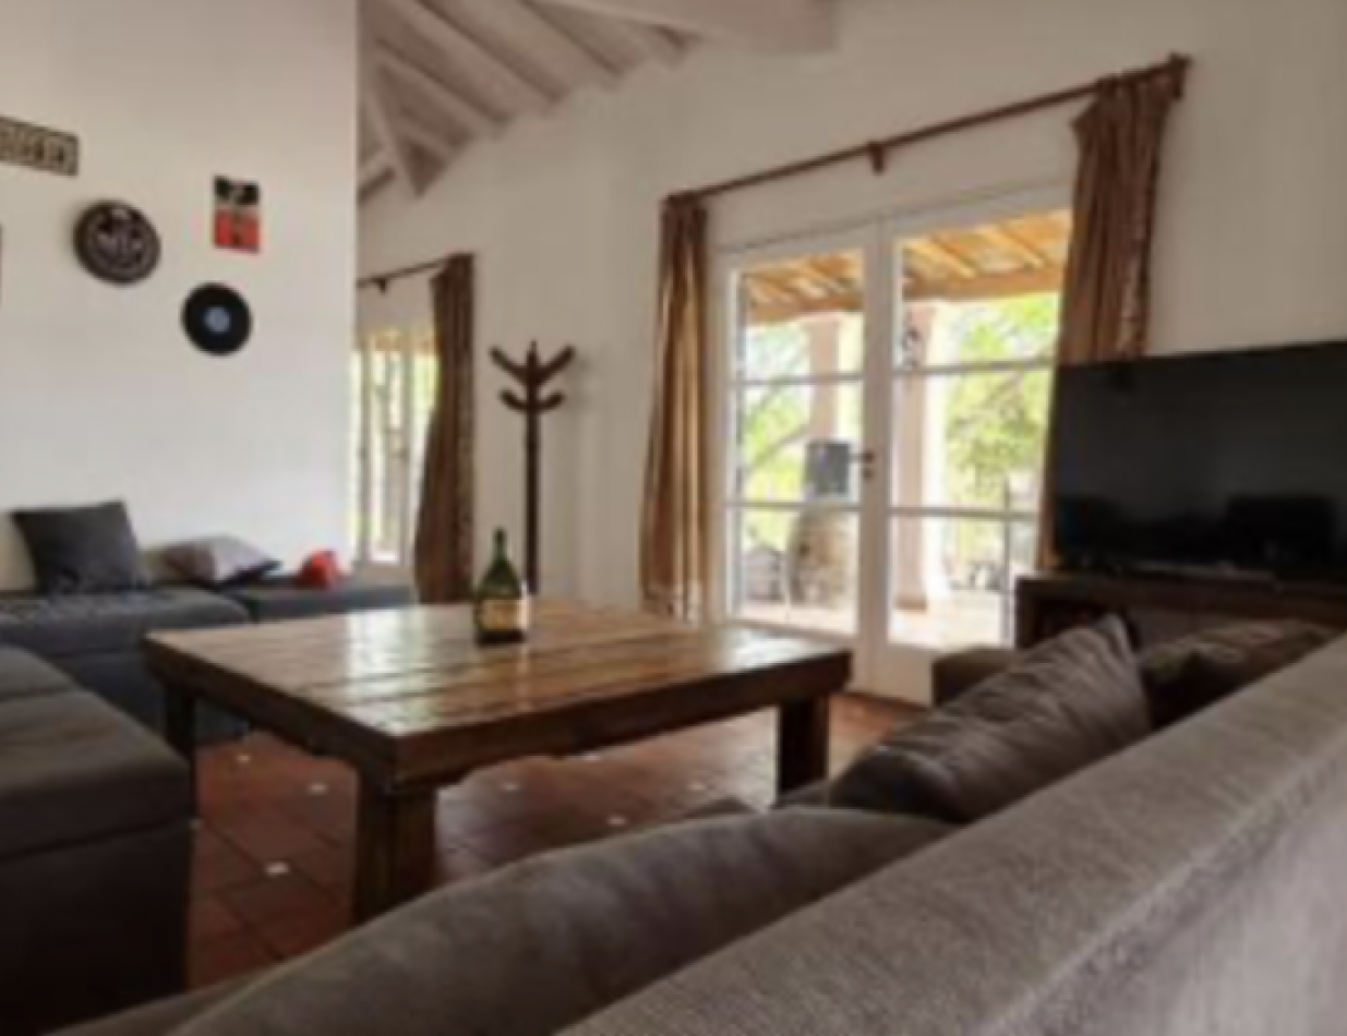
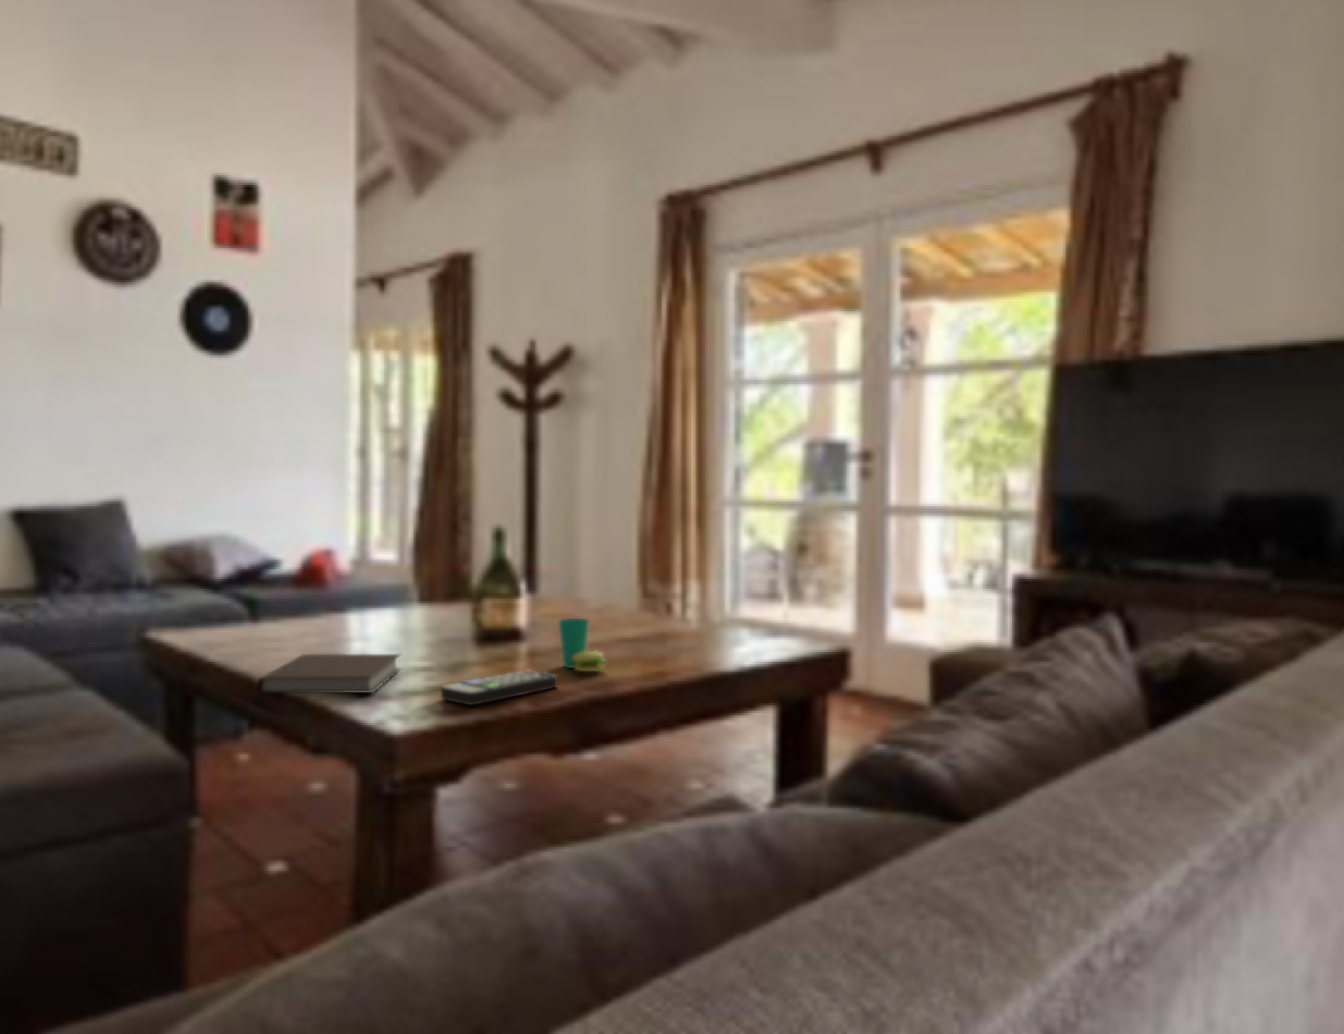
+ remote control (501, 686)
+ notebook (334, 672)
+ cup (581, 644)
